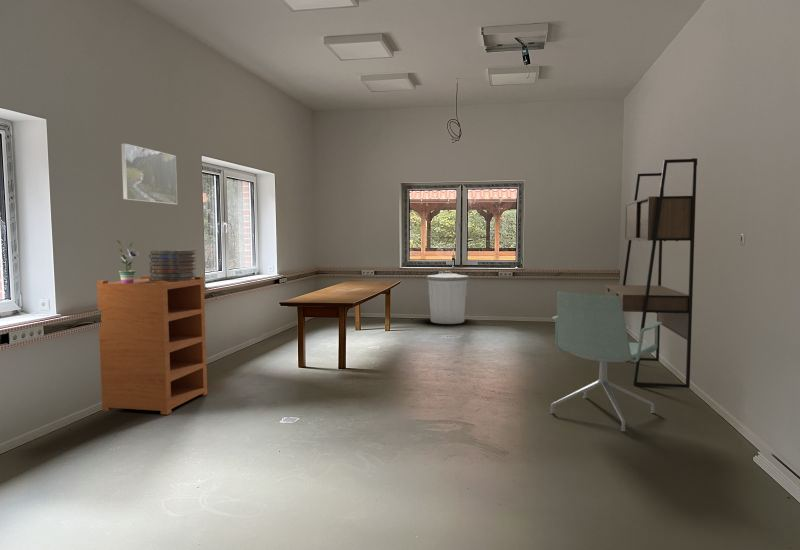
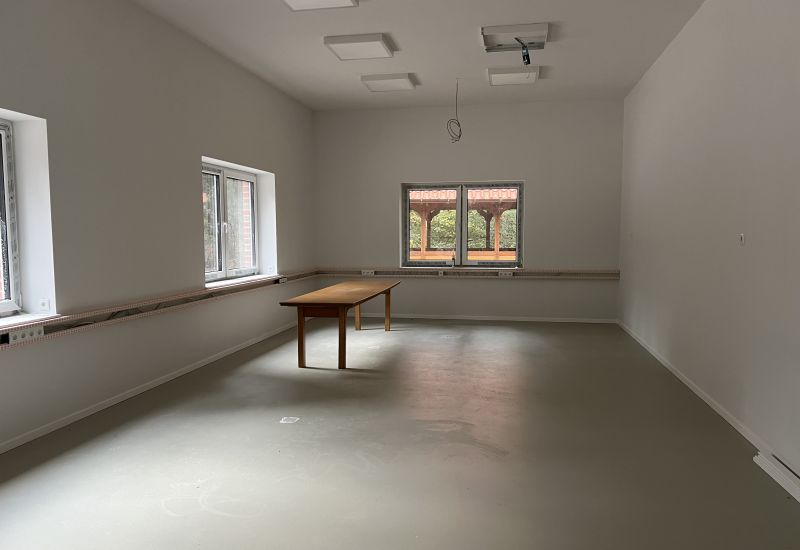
- trash can (447, 296)
- potted plant (129, 261)
- office chair (602, 352)
- desk (648, 271)
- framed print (151, 176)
- cupboard (155, 340)
- book stack (173, 265)
